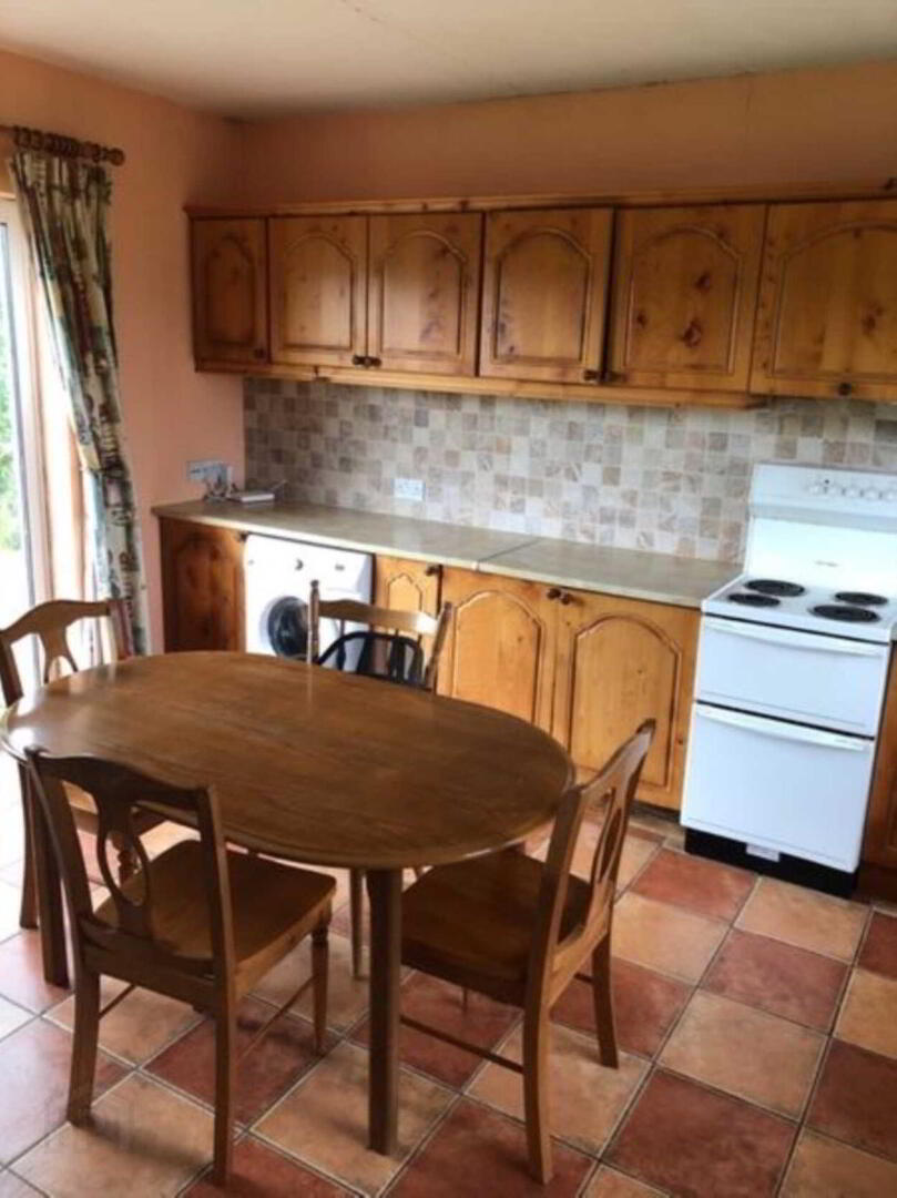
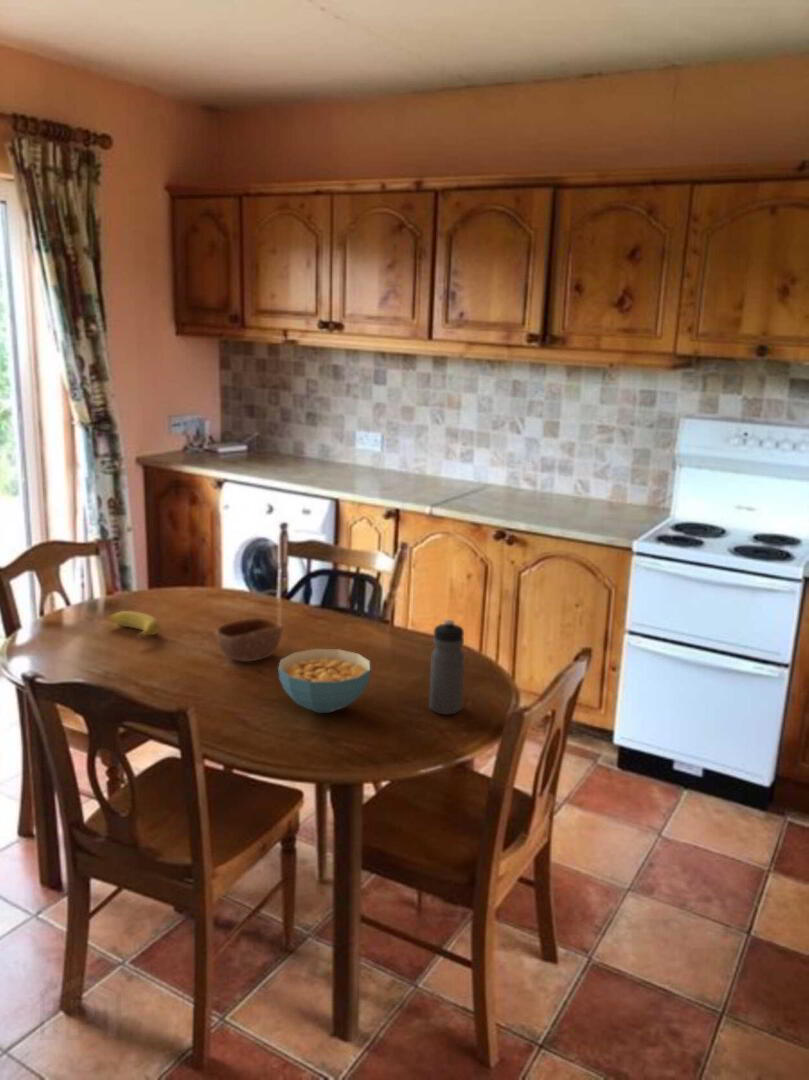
+ cereal bowl (324, 686)
+ water bottle (447, 665)
+ bowl (249, 640)
+ banana (132, 624)
